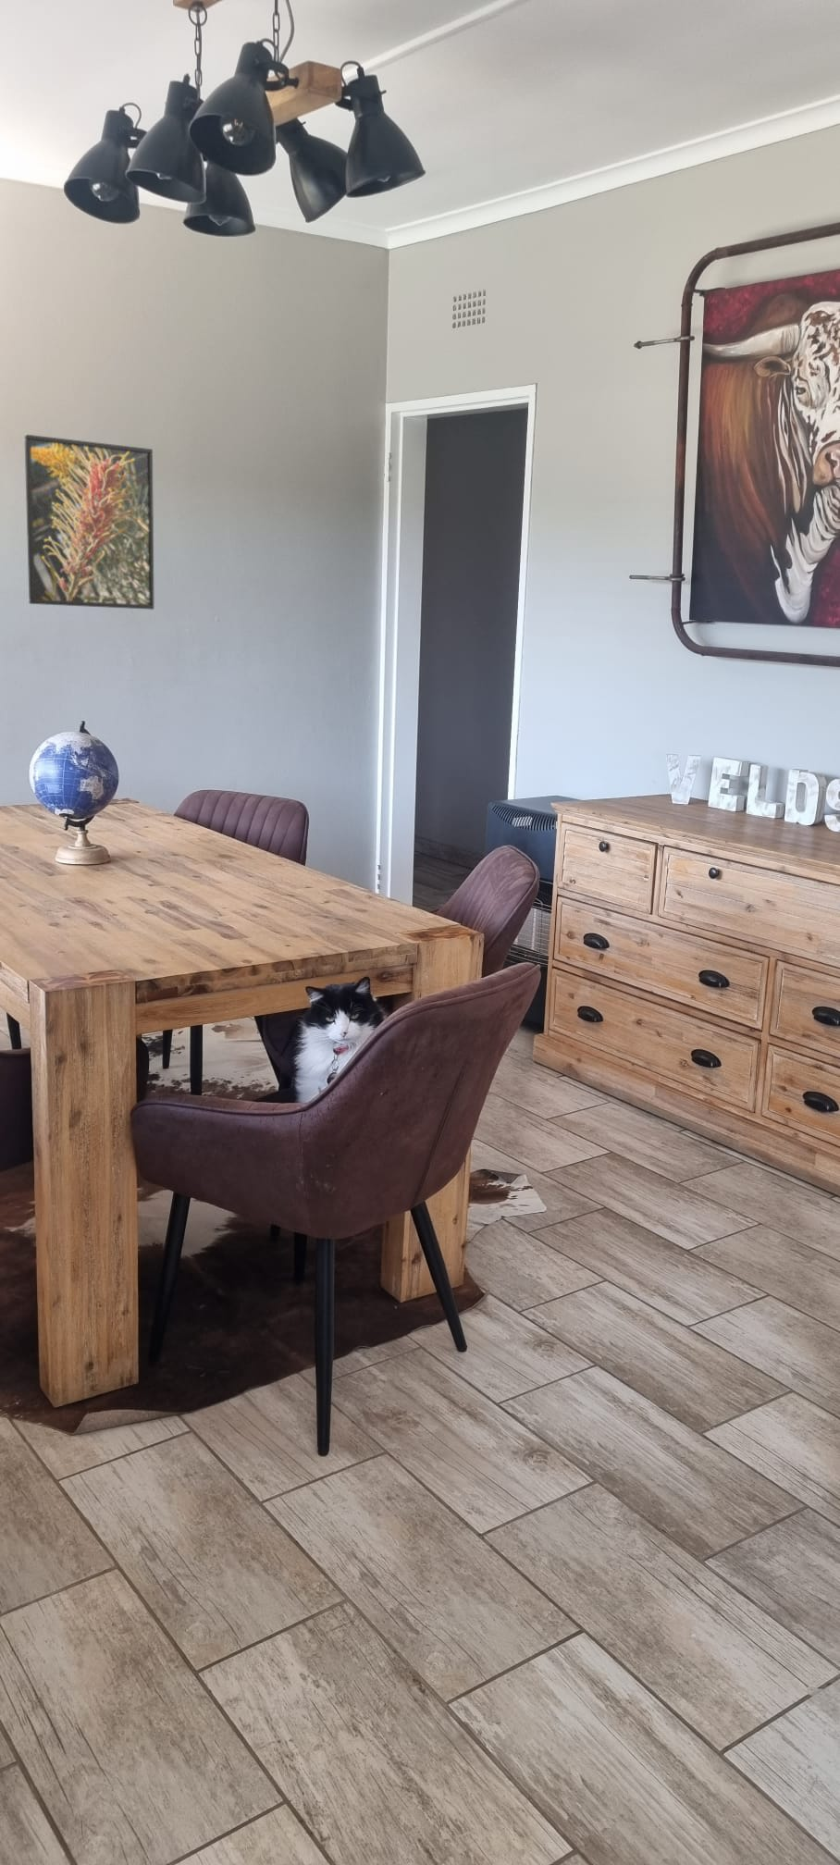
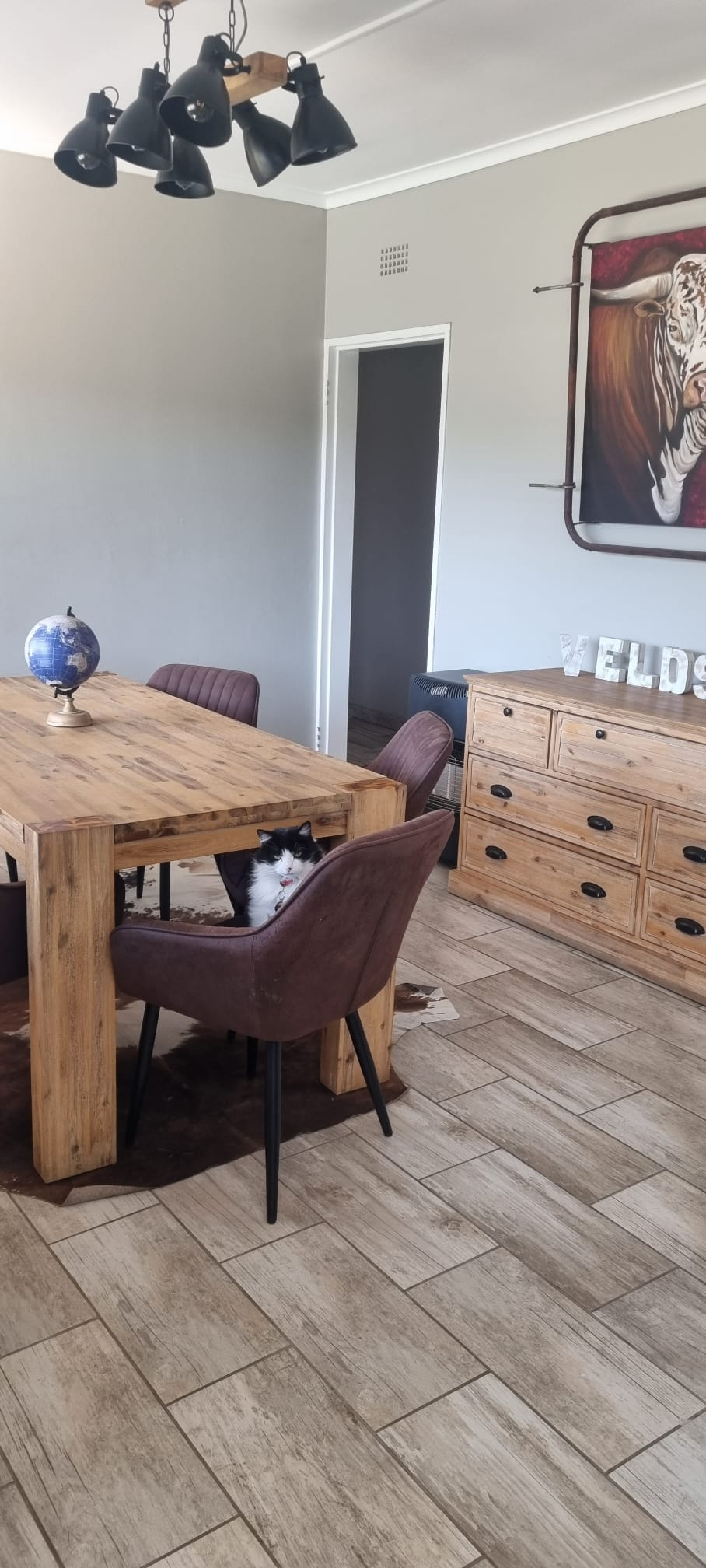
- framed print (92, 525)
